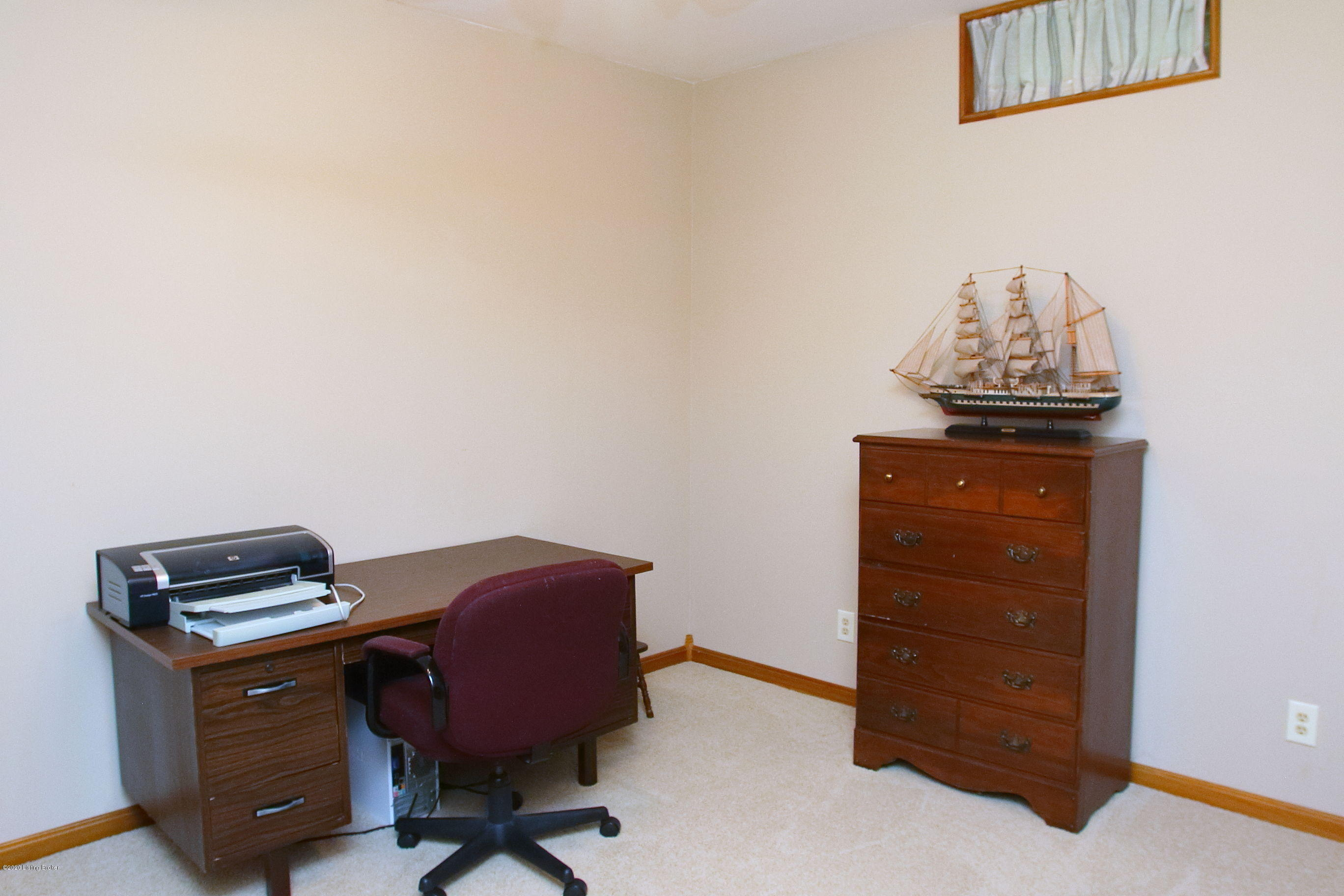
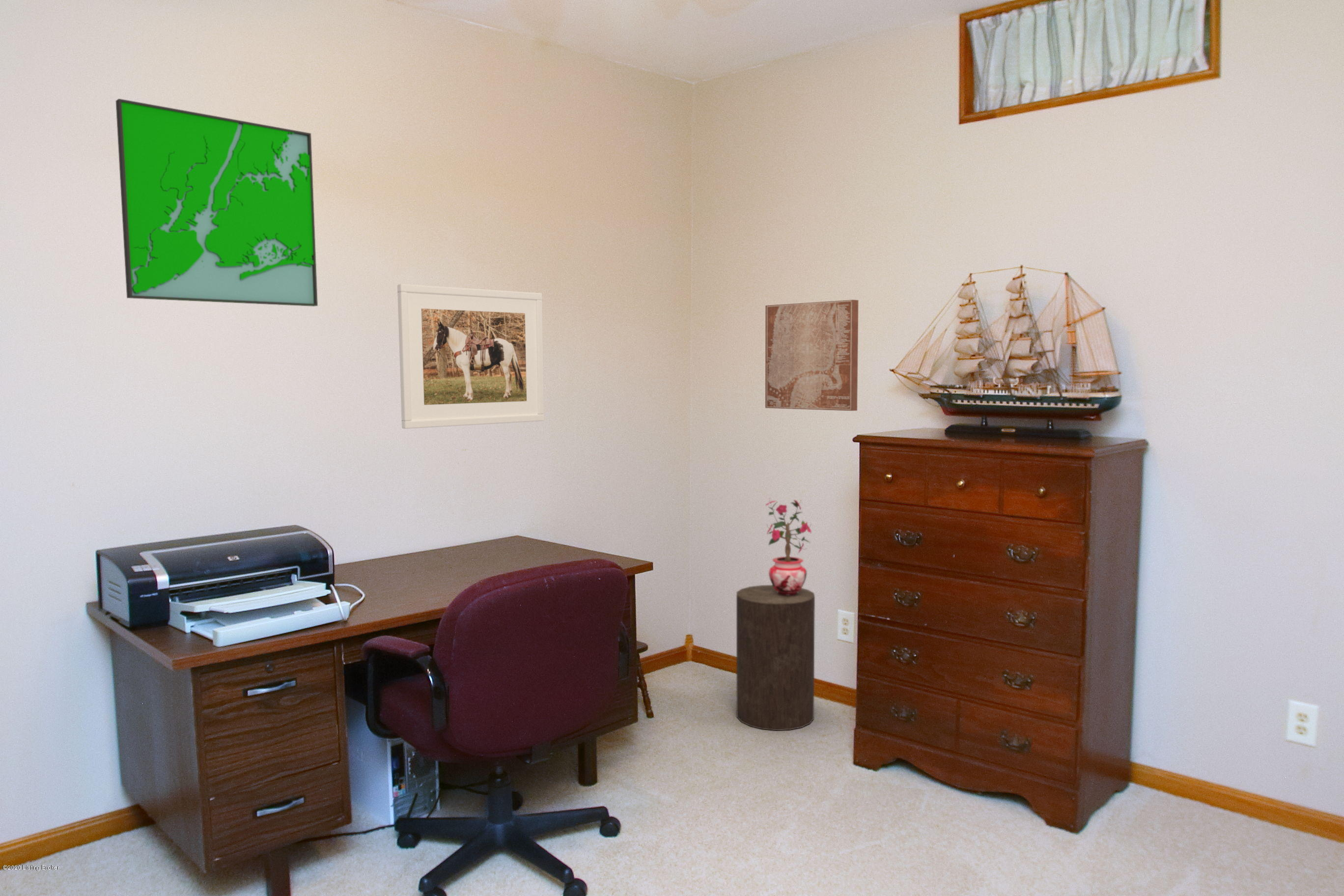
+ stool (775, 655)
+ potted plant (788, 545)
+ map (224, 211)
+ wall art (810, 356)
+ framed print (476, 357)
